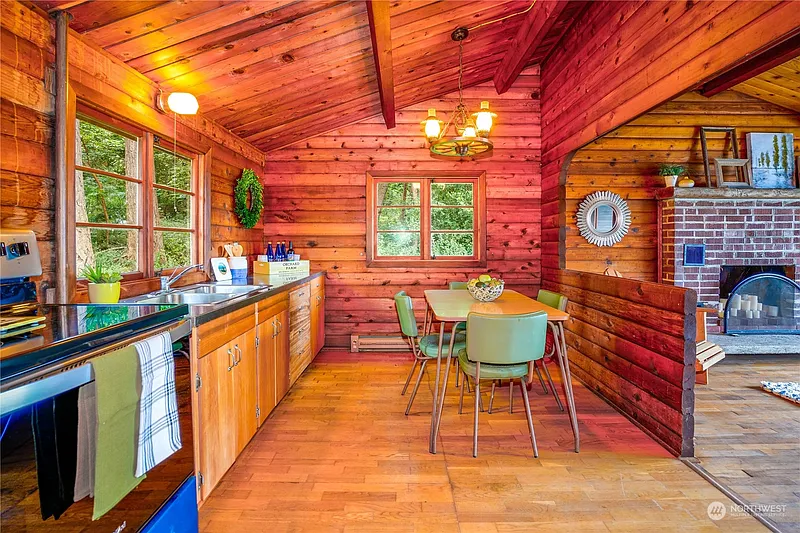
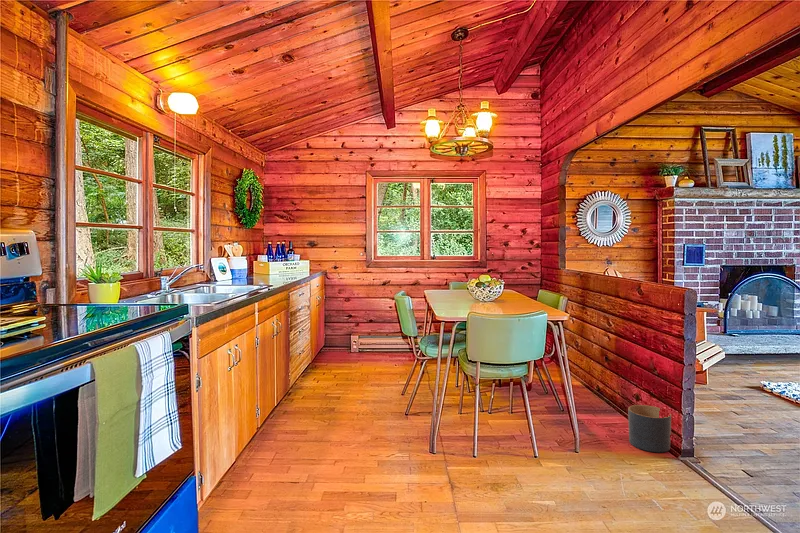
+ planter (649, 427)
